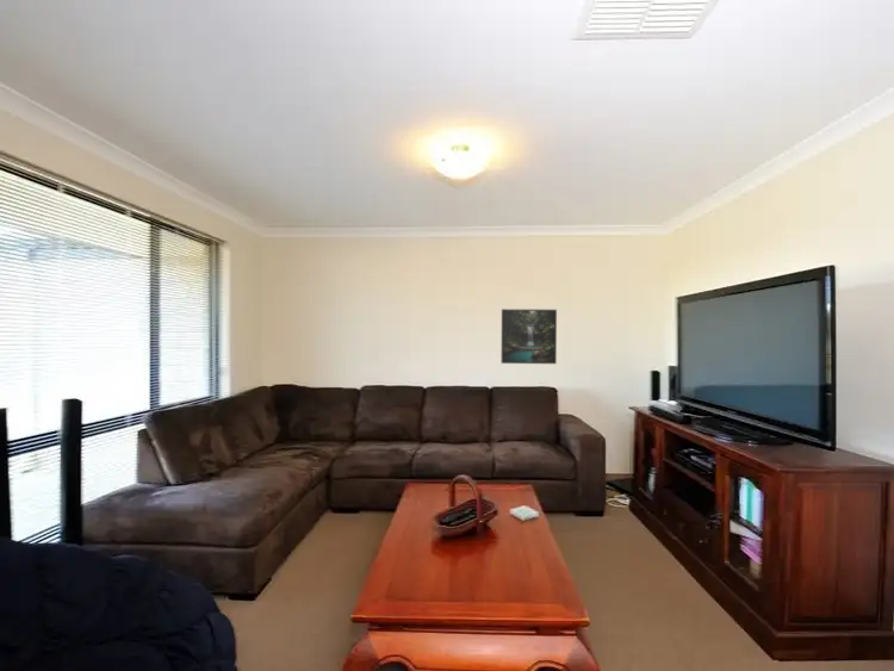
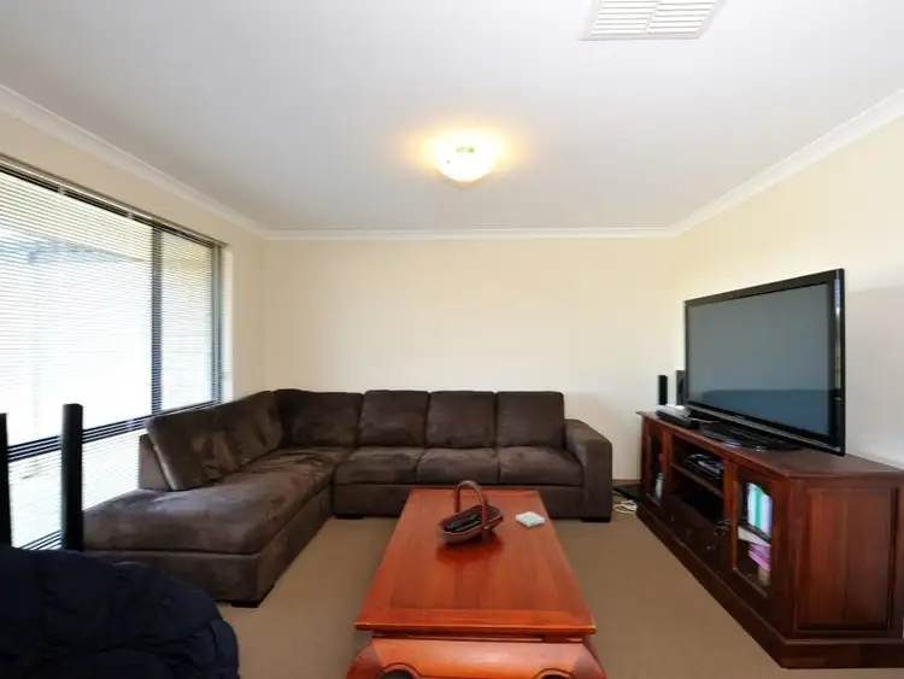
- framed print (528, 336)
